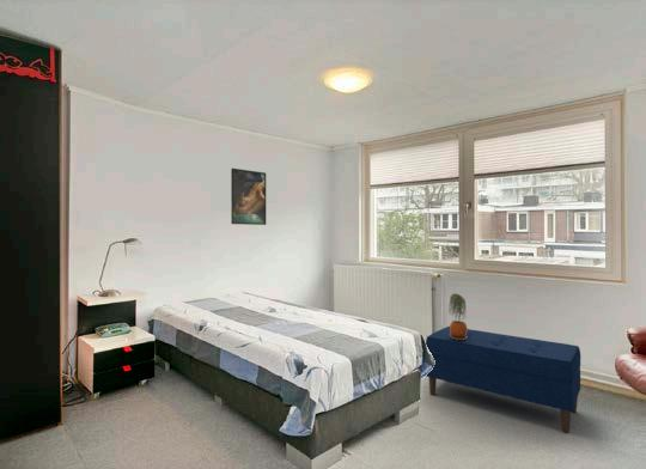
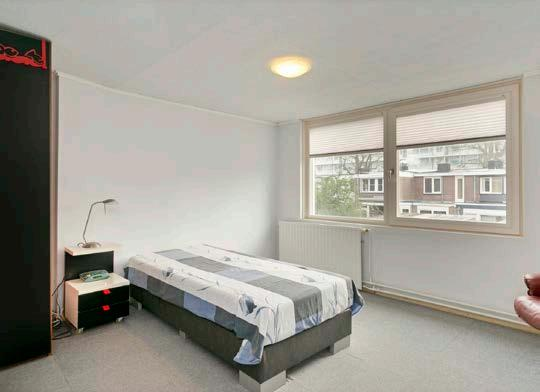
- potted plant (456, 315)
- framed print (249, 197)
- bench (499, 371)
